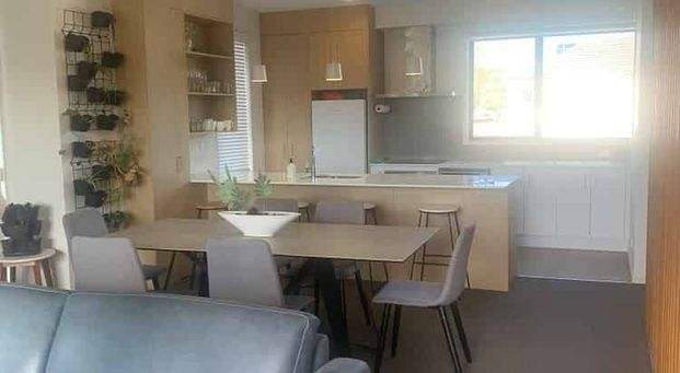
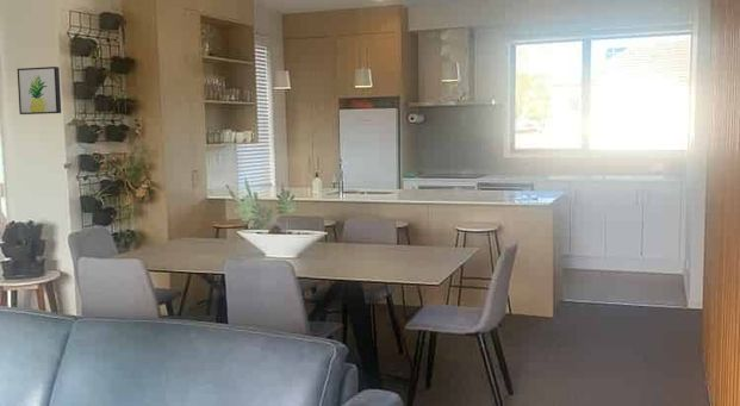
+ wall art (38, 90)
